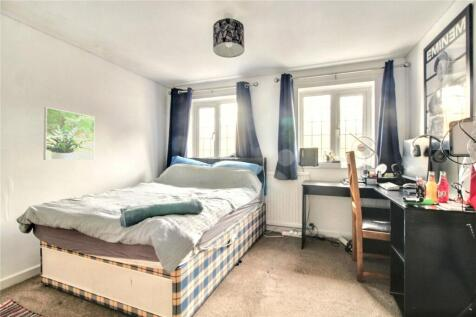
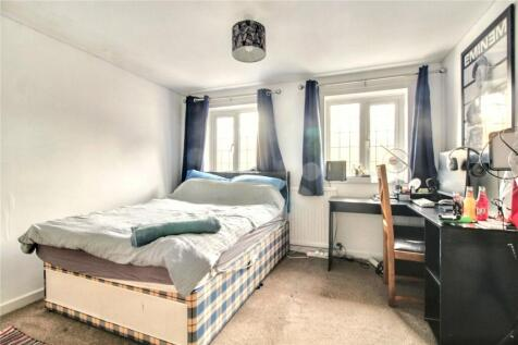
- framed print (71, 136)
